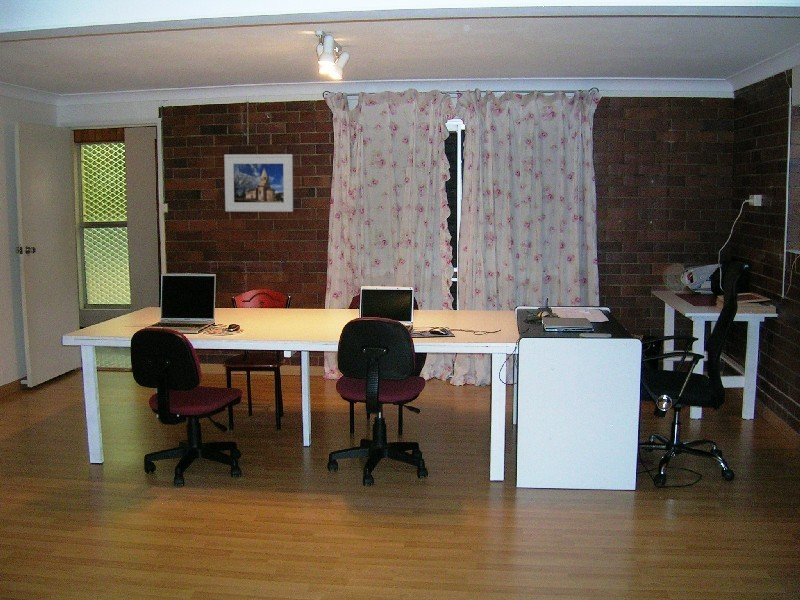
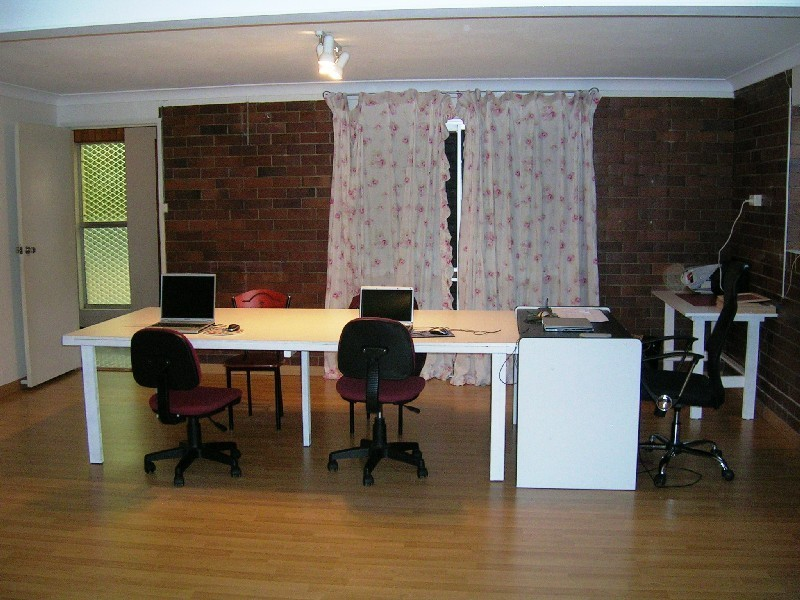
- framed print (258, 183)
